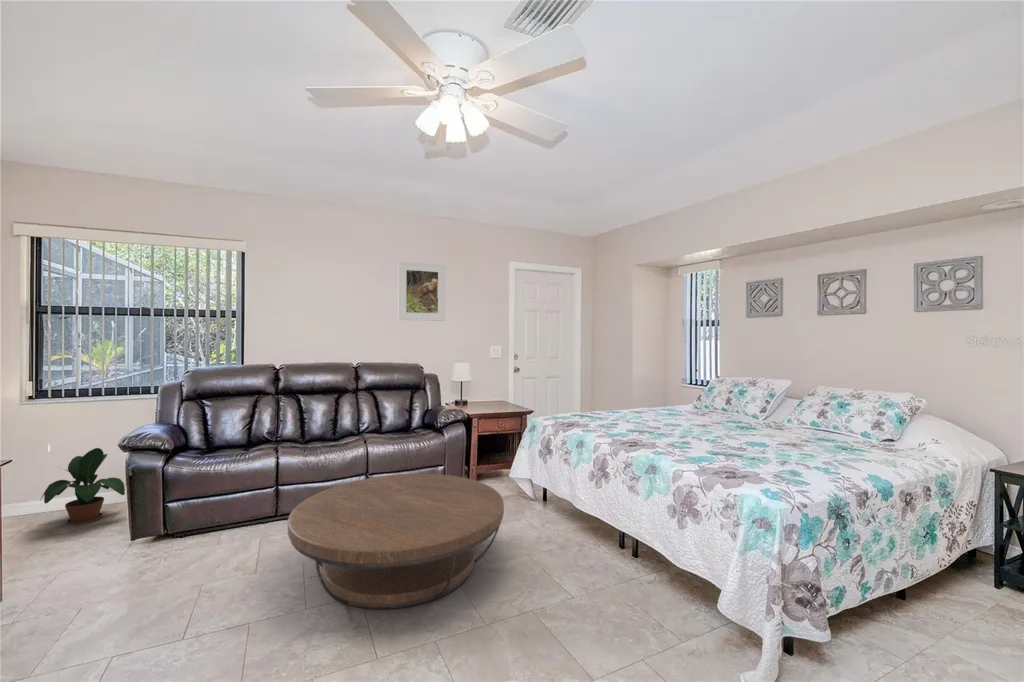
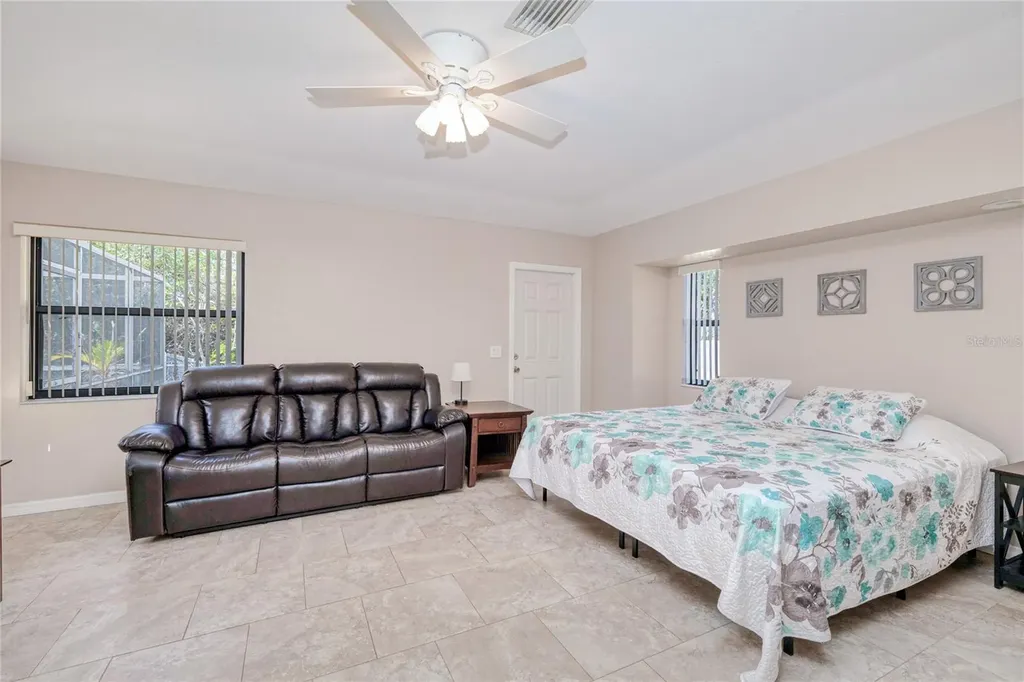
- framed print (422, 292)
- potted plant (83, 482)
- coffee table (401, 535)
